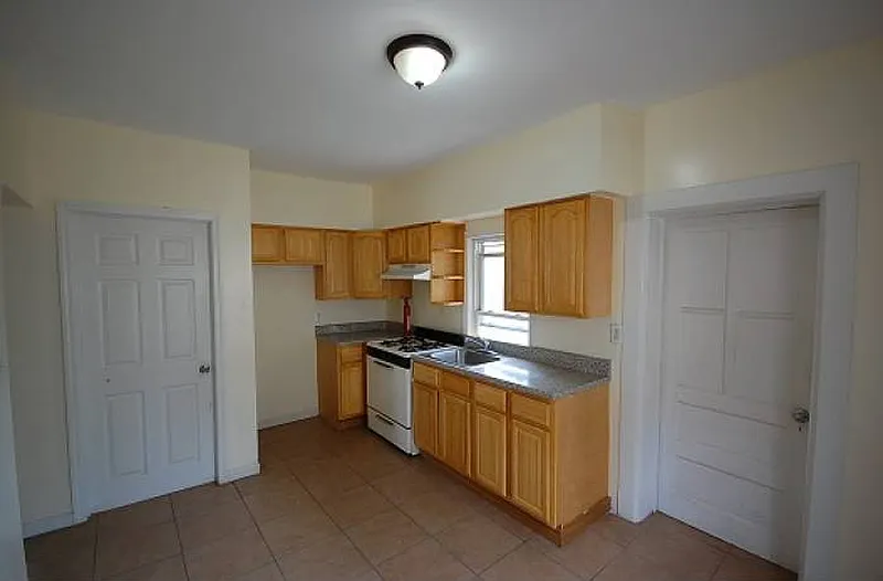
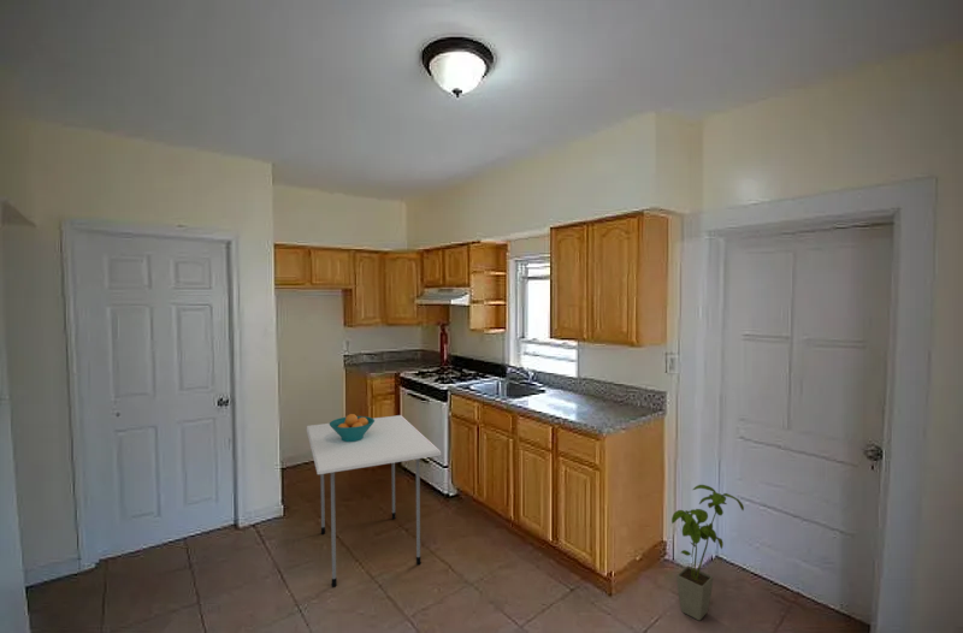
+ dining table (392, 491)
+ fruit bowl (351, 426)
+ house plant (704, 548)
